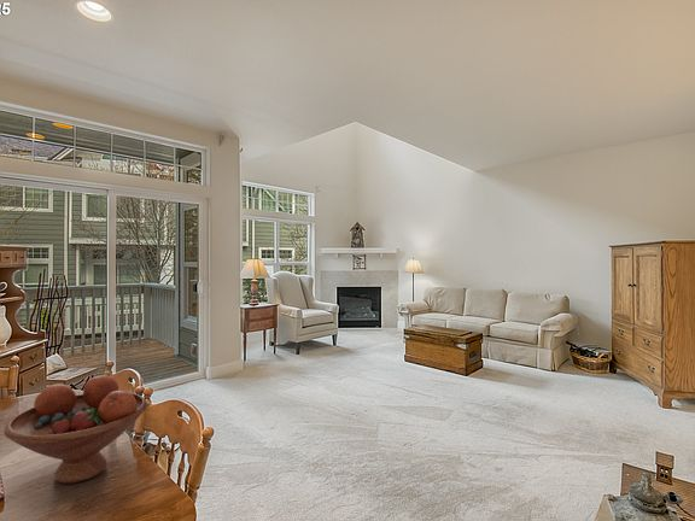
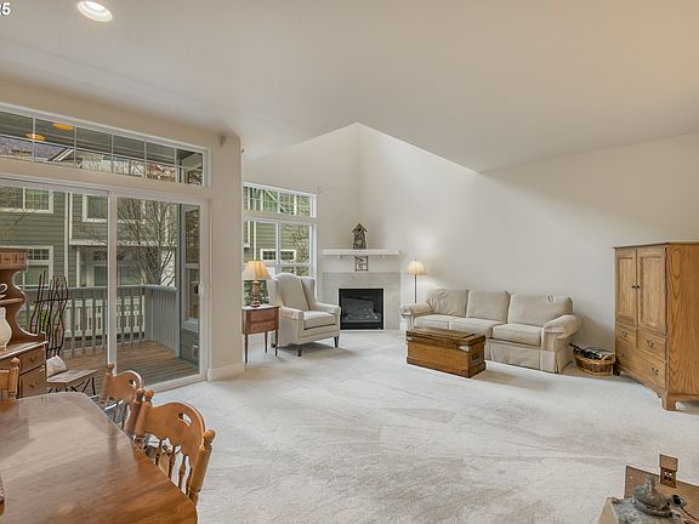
- fruit bowl (81, 429)
